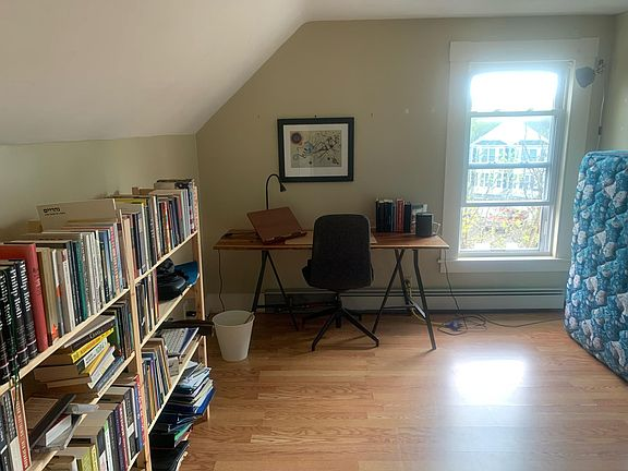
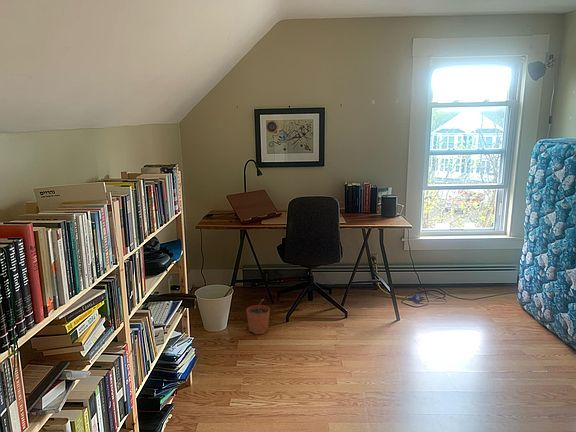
+ plant pot (258, 314)
